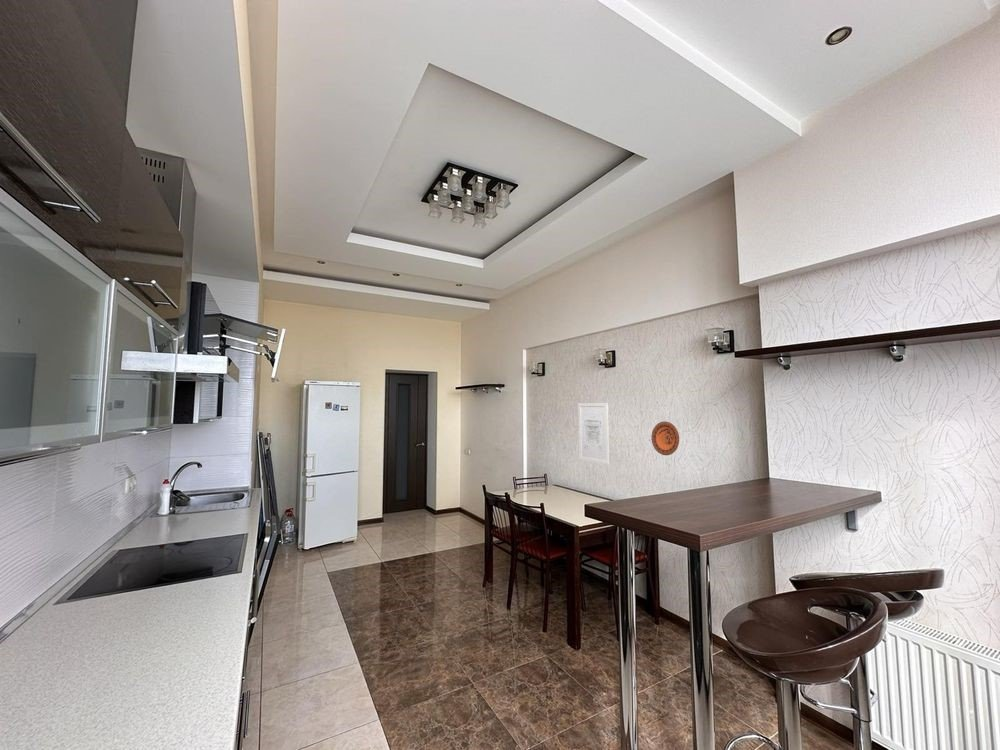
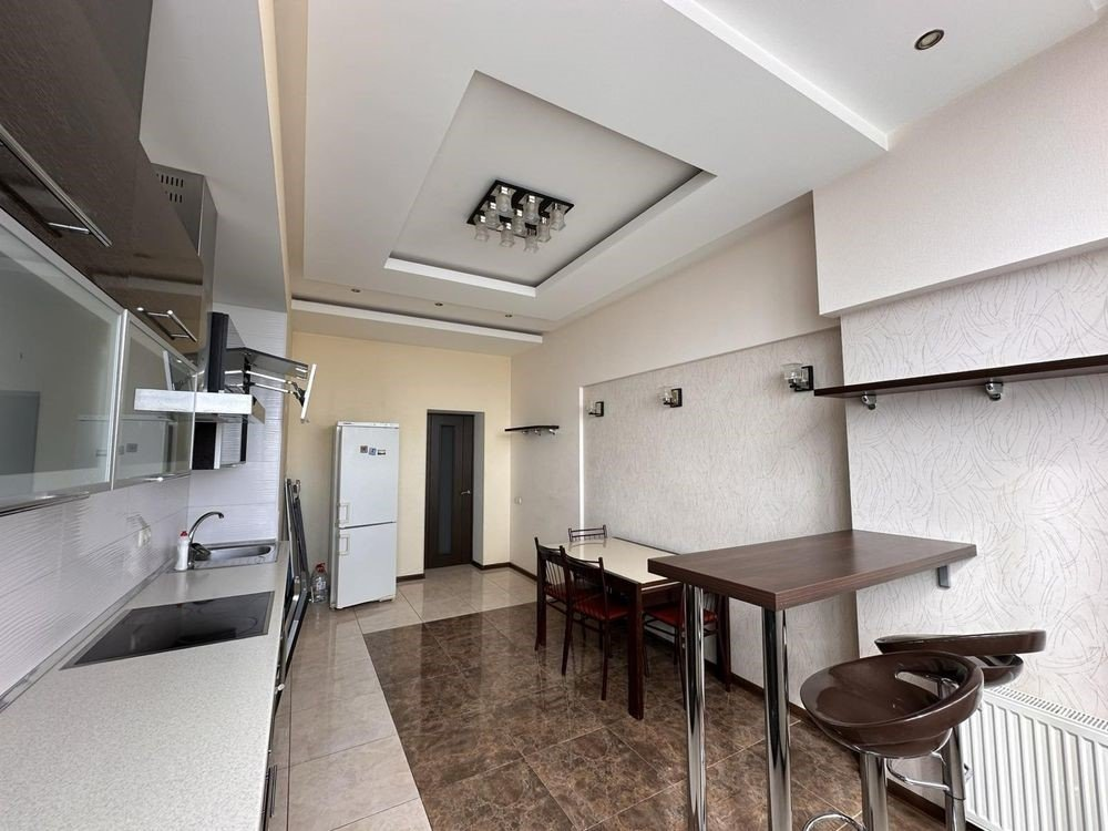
- decorative plate (665, 438)
- wall art (593, 432)
